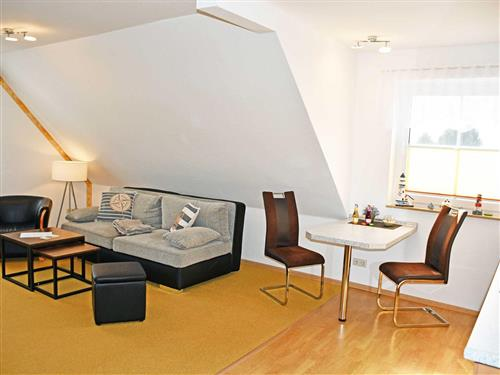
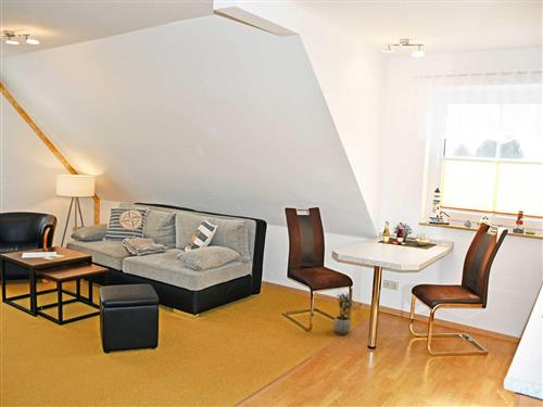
+ potted plant (345, 311)
